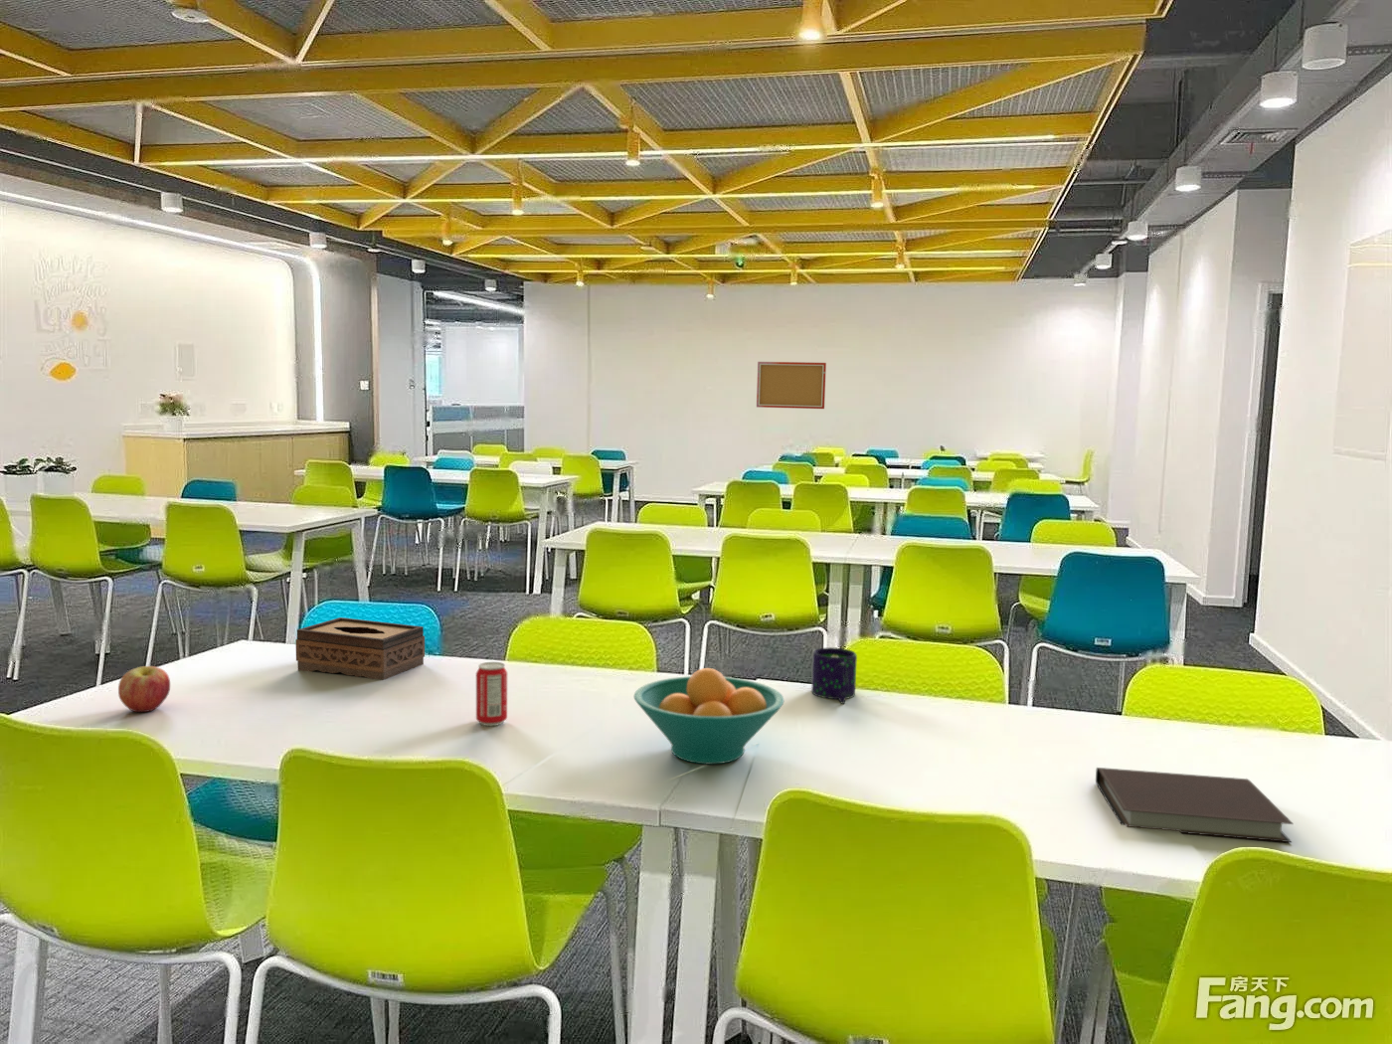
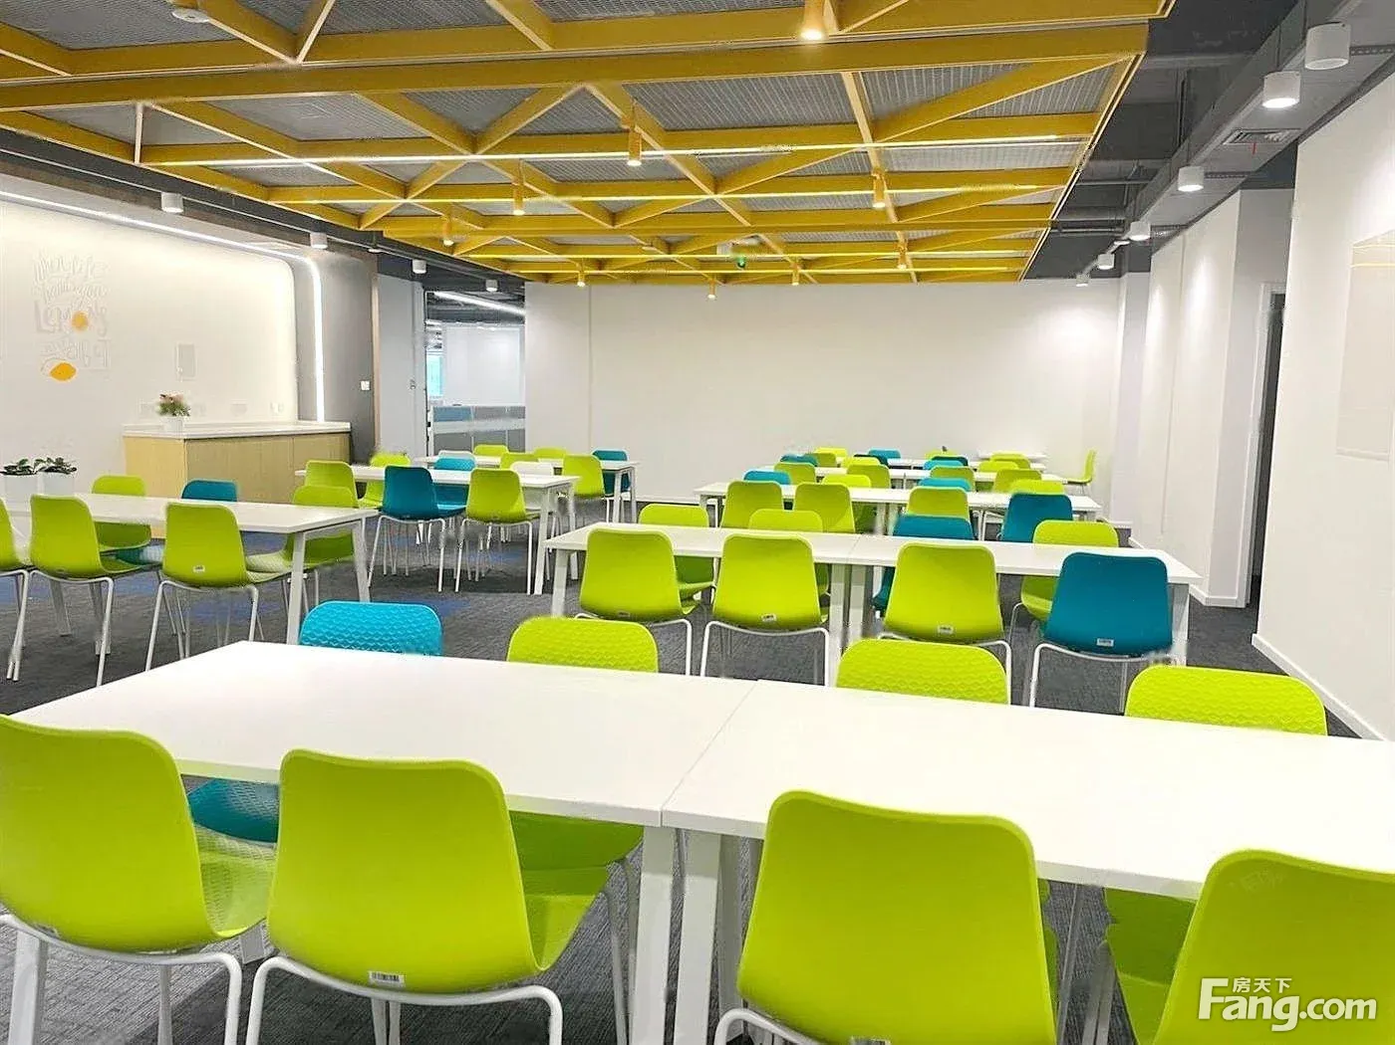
- tissue box (361, 648)
- fruit bowl (708, 711)
- wall art (790, 385)
- beverage can (491, 693)
- apple (145, 688)
- mug (834, 677)
- notebook (1187, 802)
